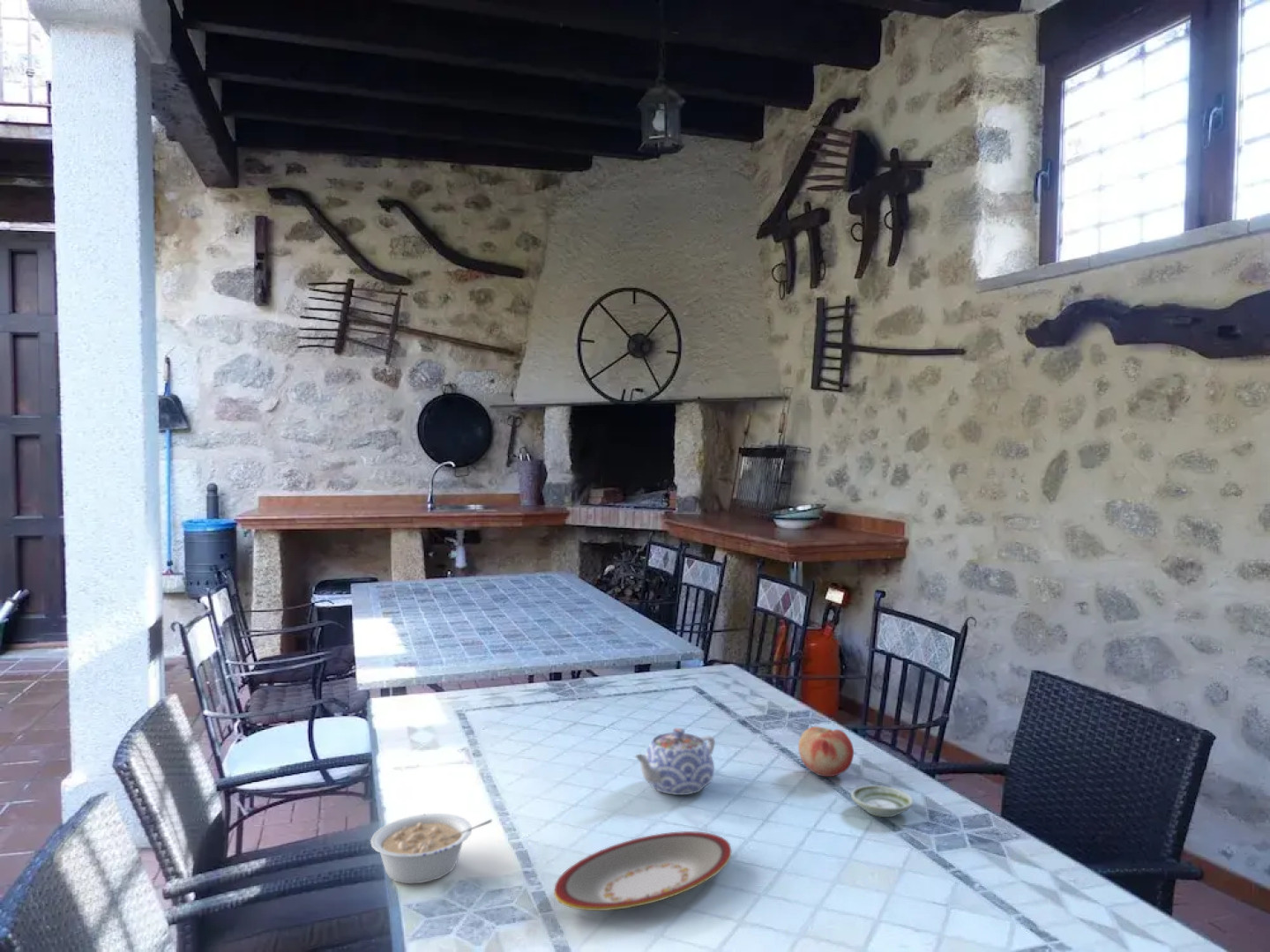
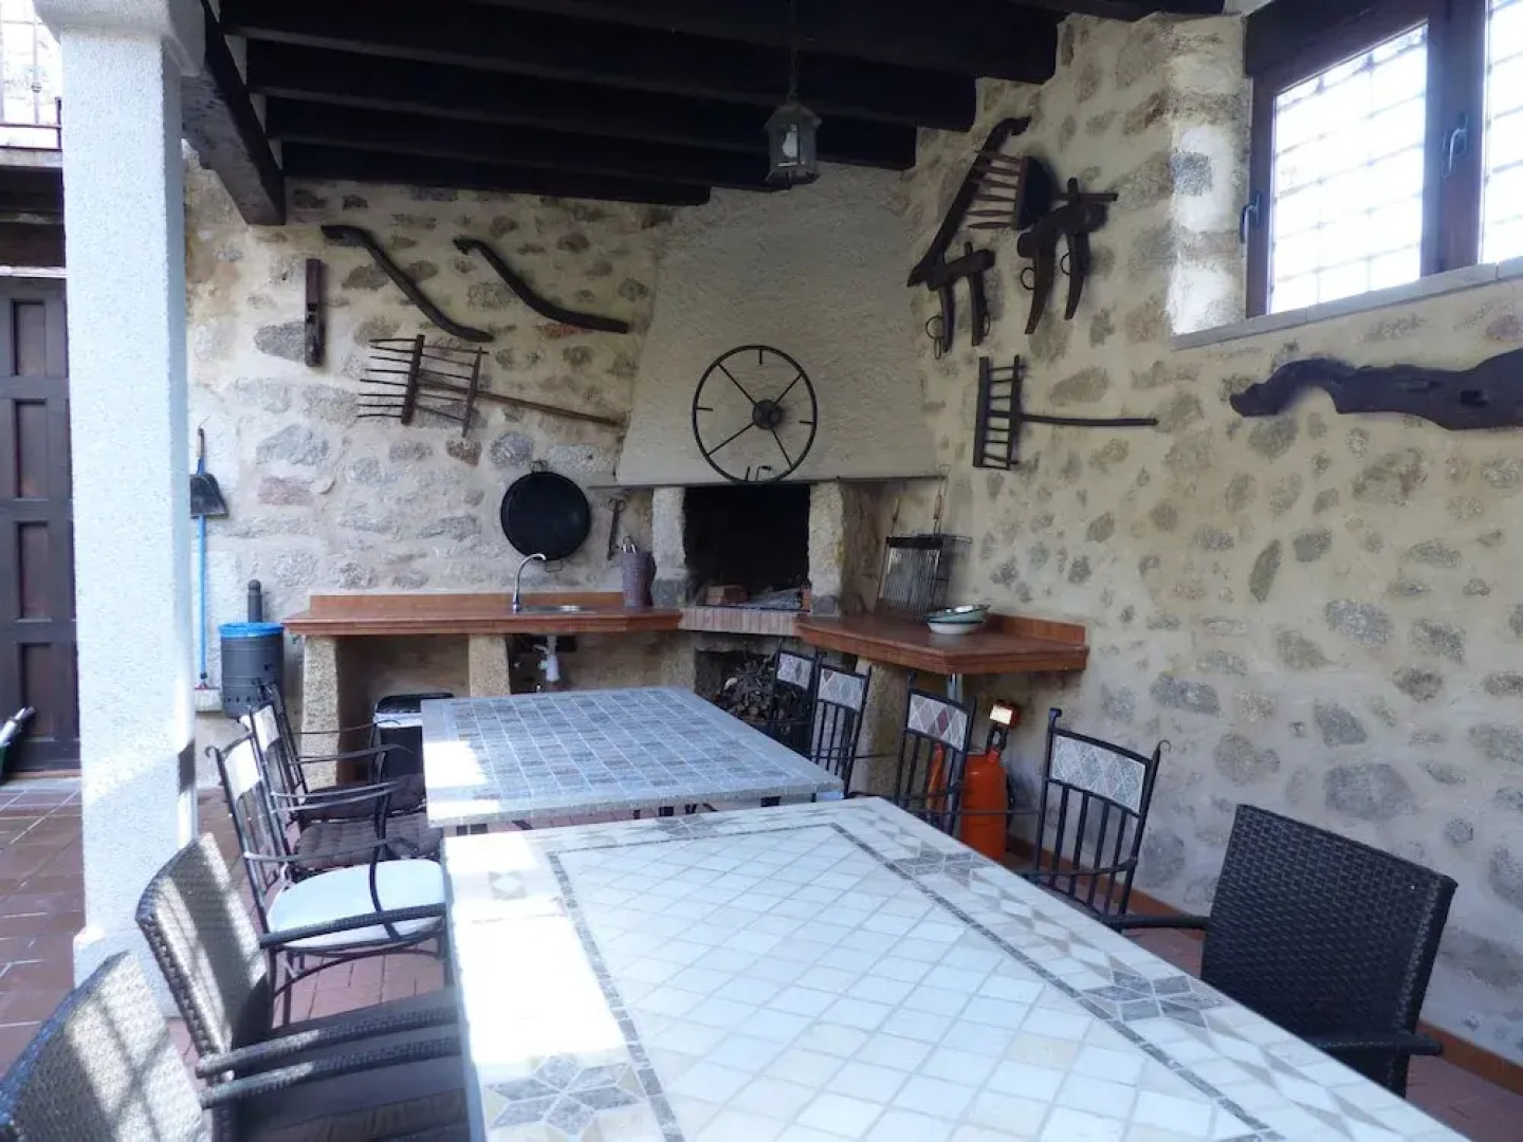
- legume (425, 845)
- plate (646, 874)
- teapot (676, 758)
- saucer (881, 803)
- fruit (826, 751)
